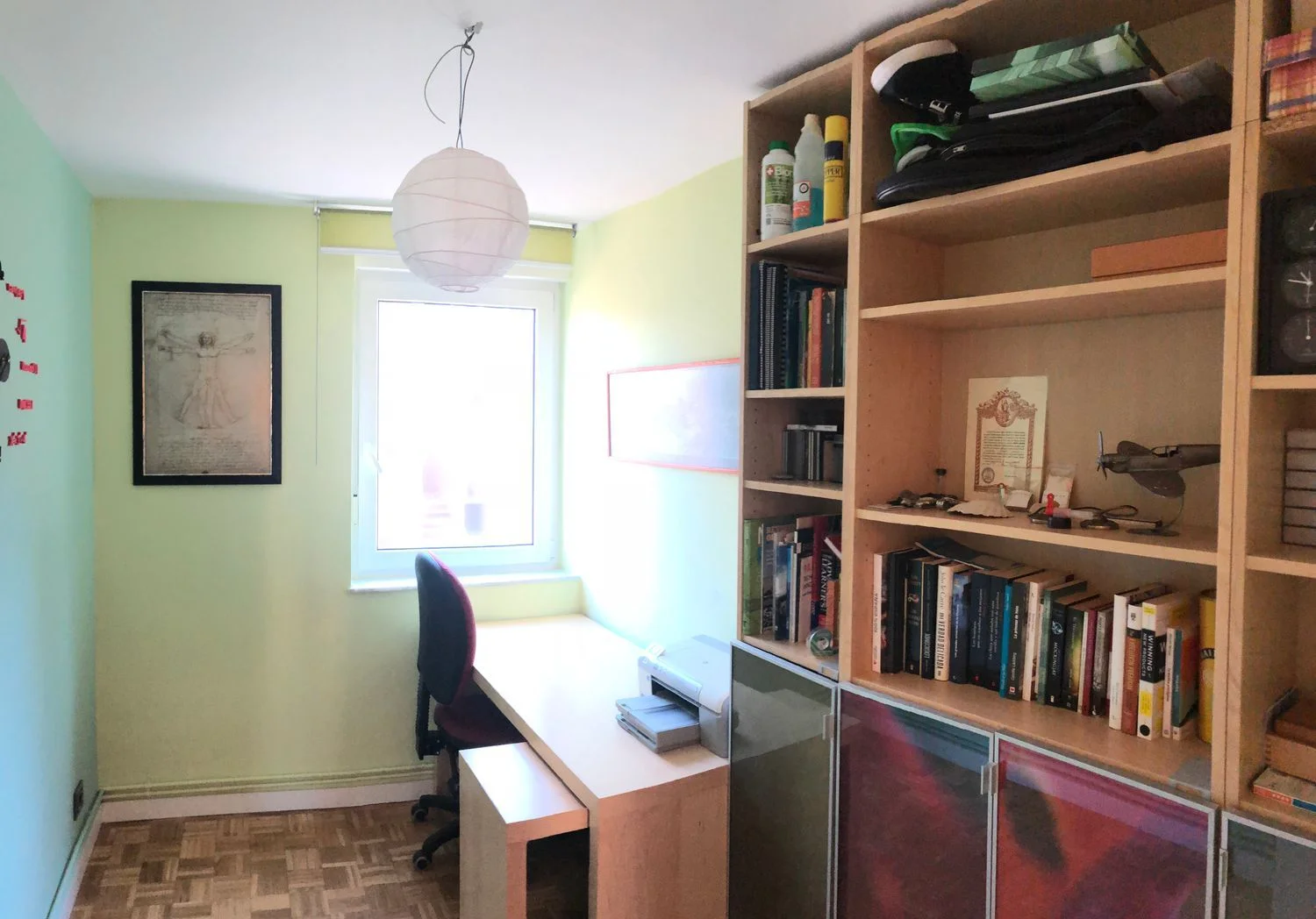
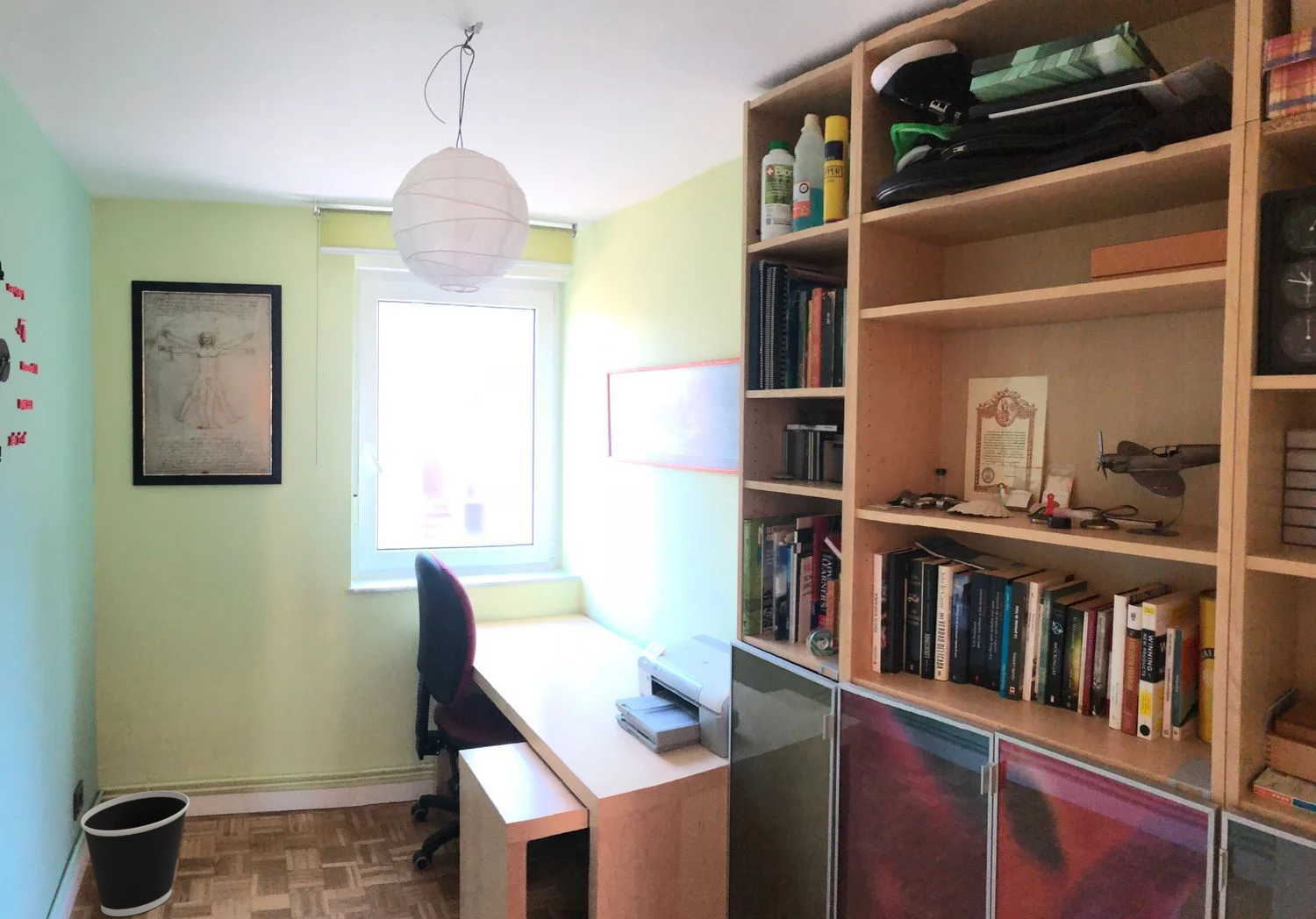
+ wastebasket (136, 854)
